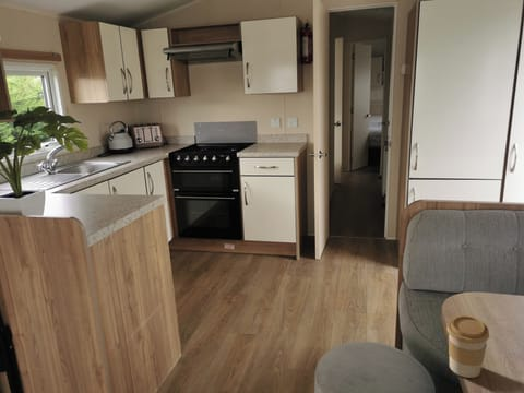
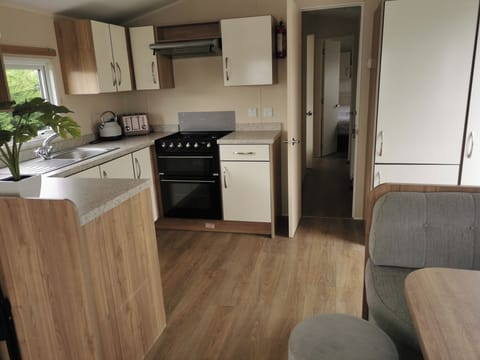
- coffee cup (466, 345)
